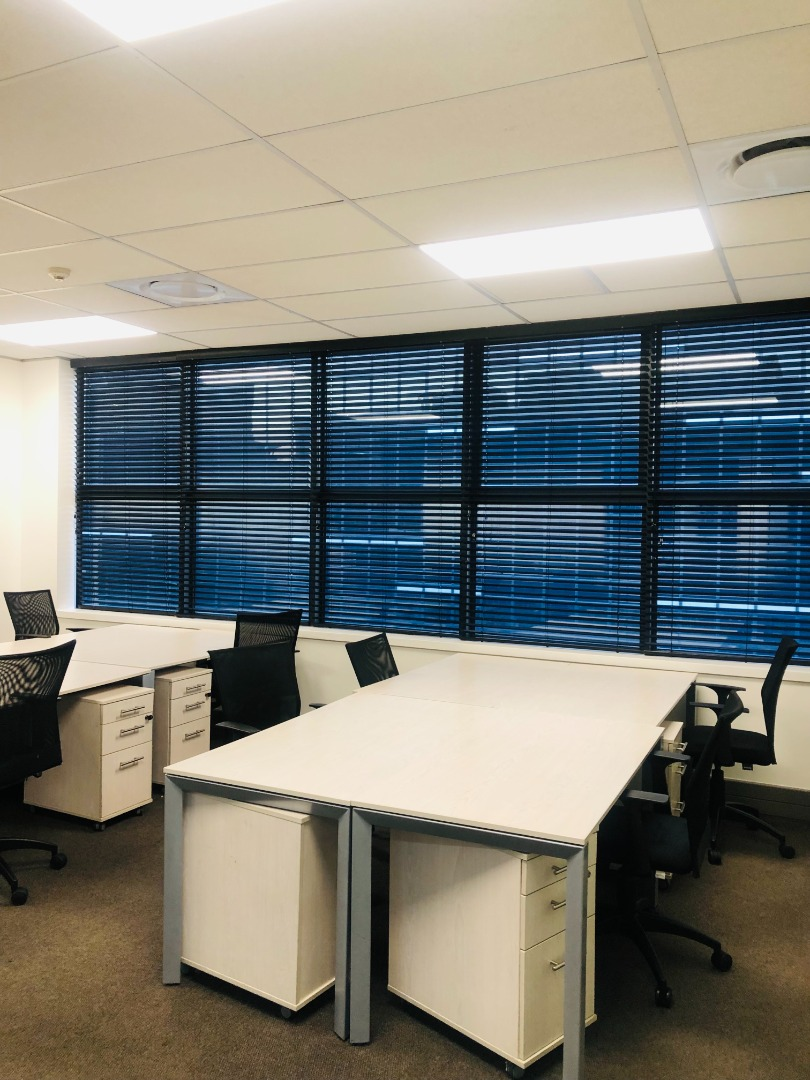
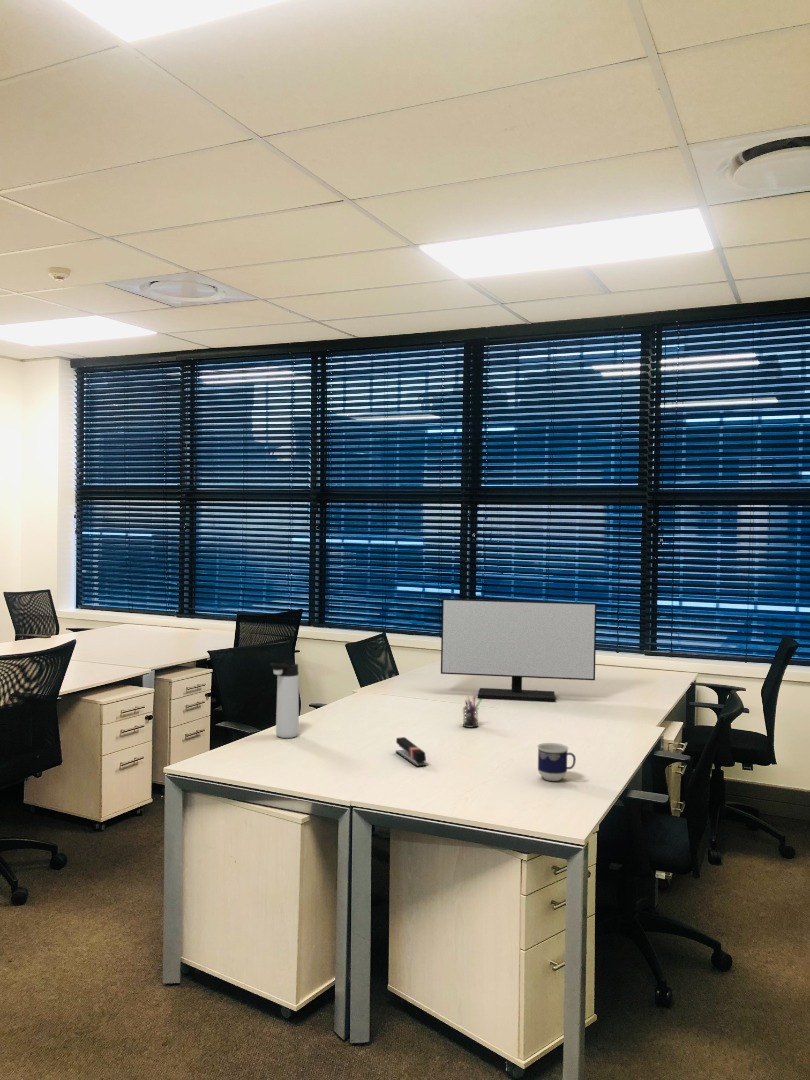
+ thermos bottle (284, 698)
+ stapler (410, 751)
+ pen holder (472, 710)
+ monitor (517, 648)
+ cup (556, 763)
